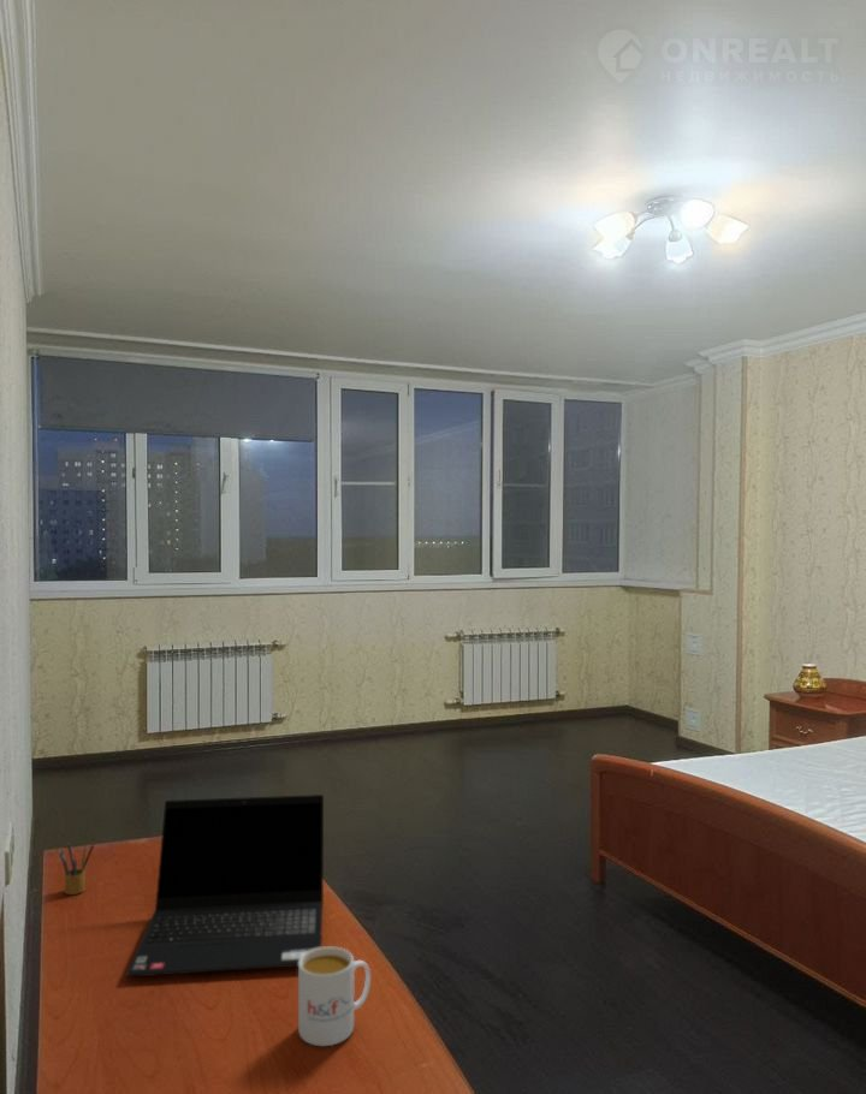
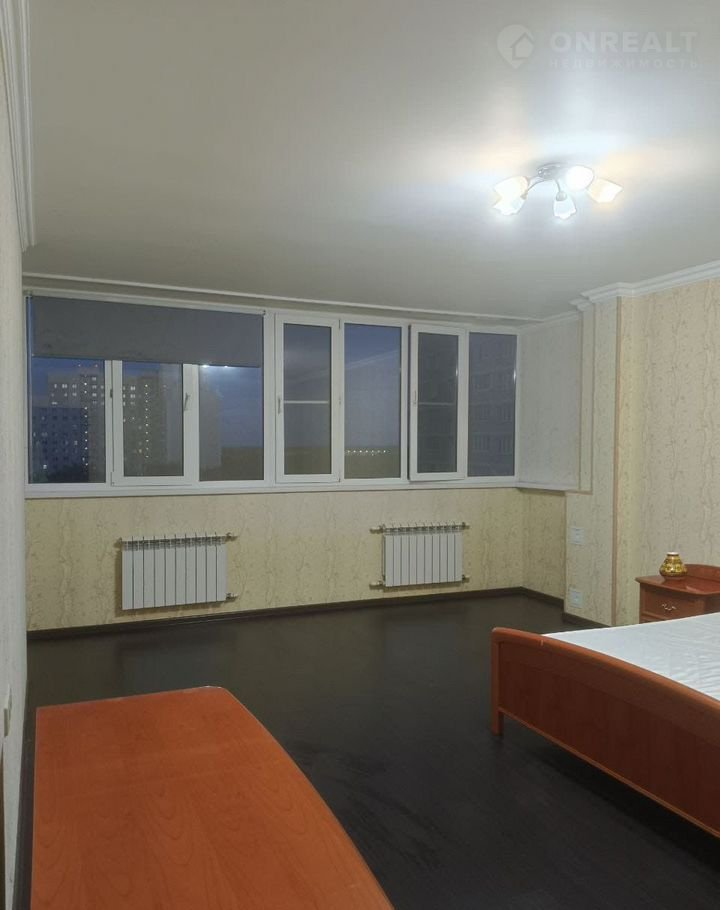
- mug (336, 992)
- pencil box (76, 867)
- laptop computer (236, 878)
